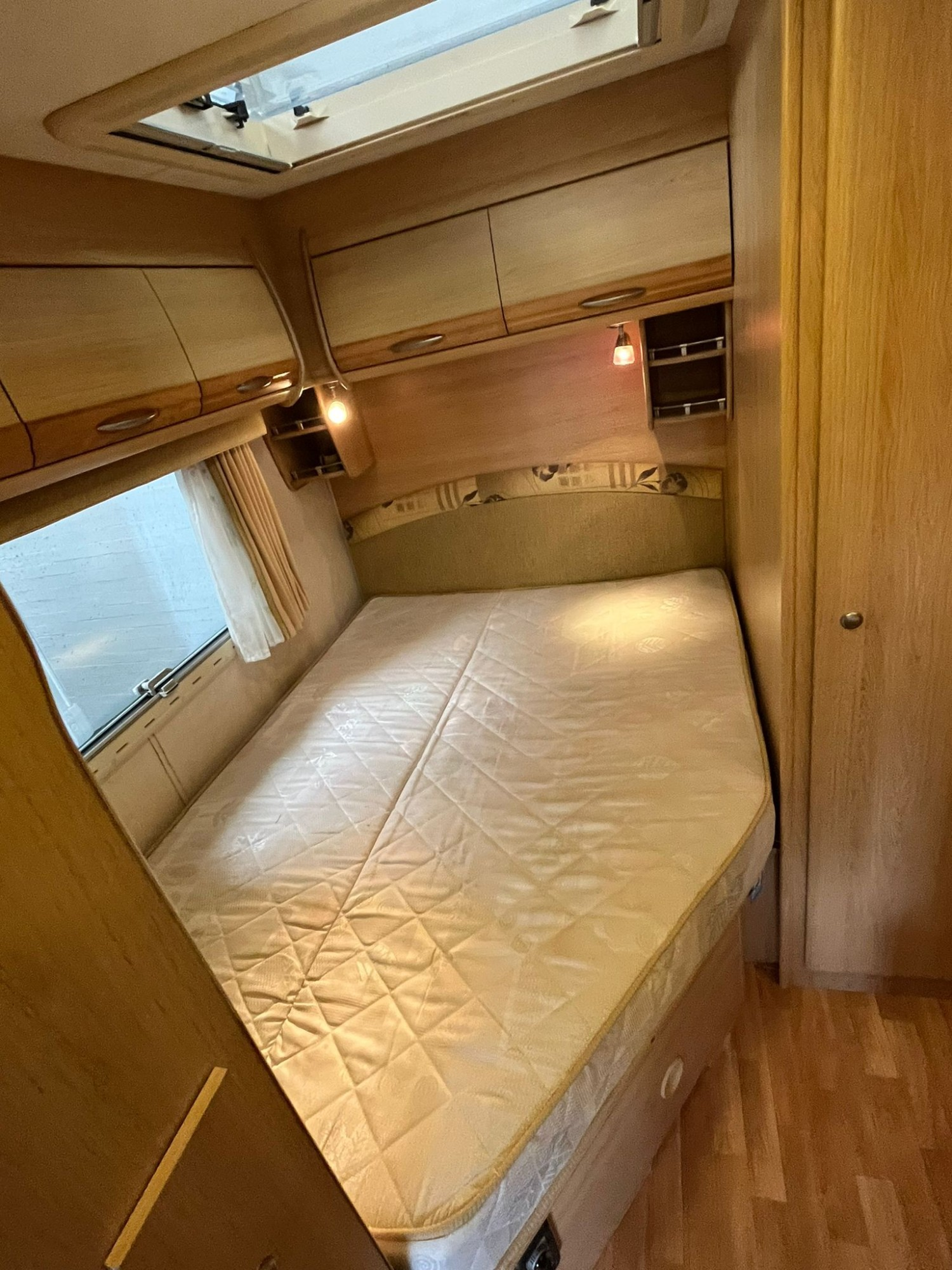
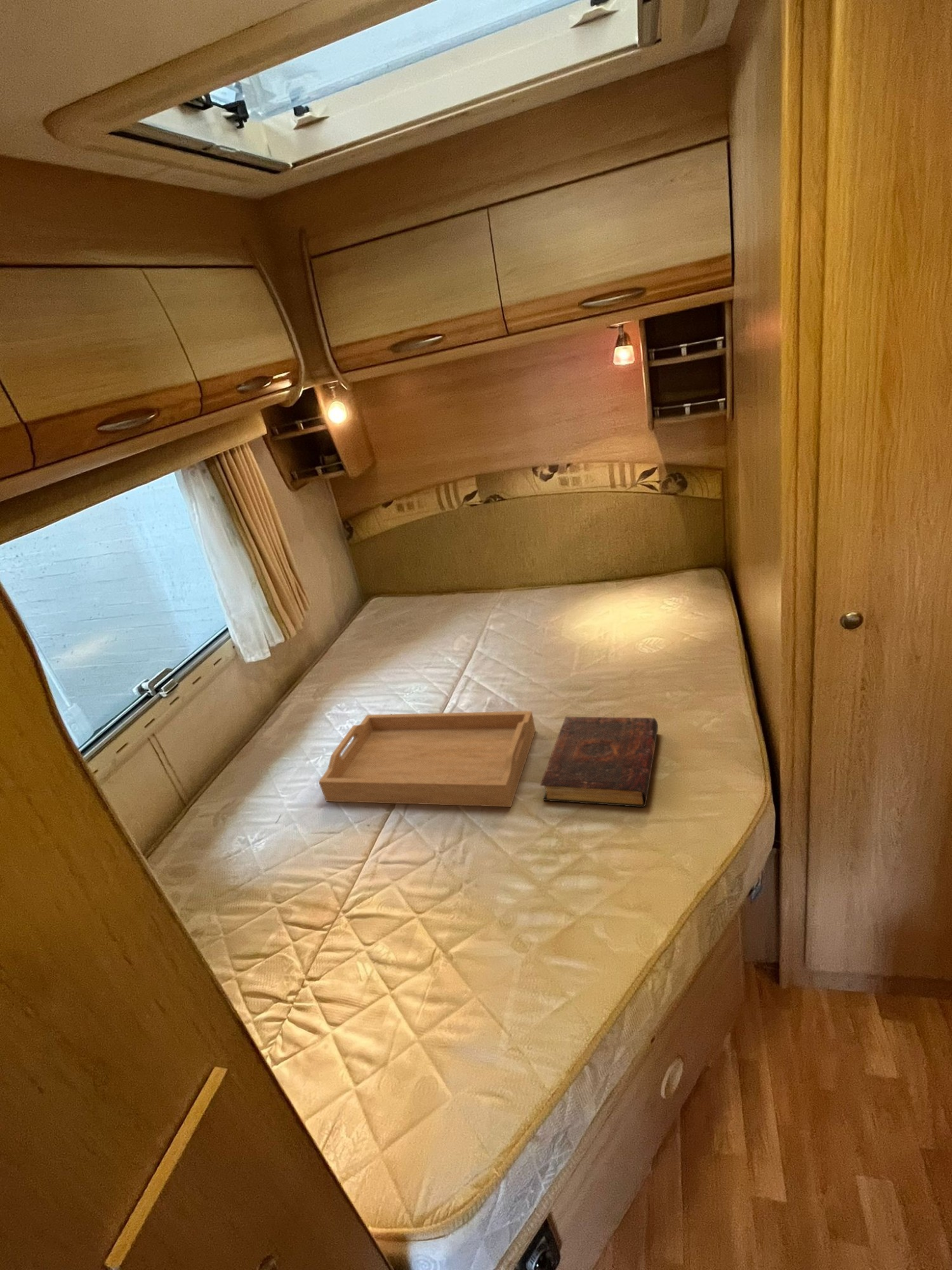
+ serving tray (430, 752)
+ book (602, 758)
